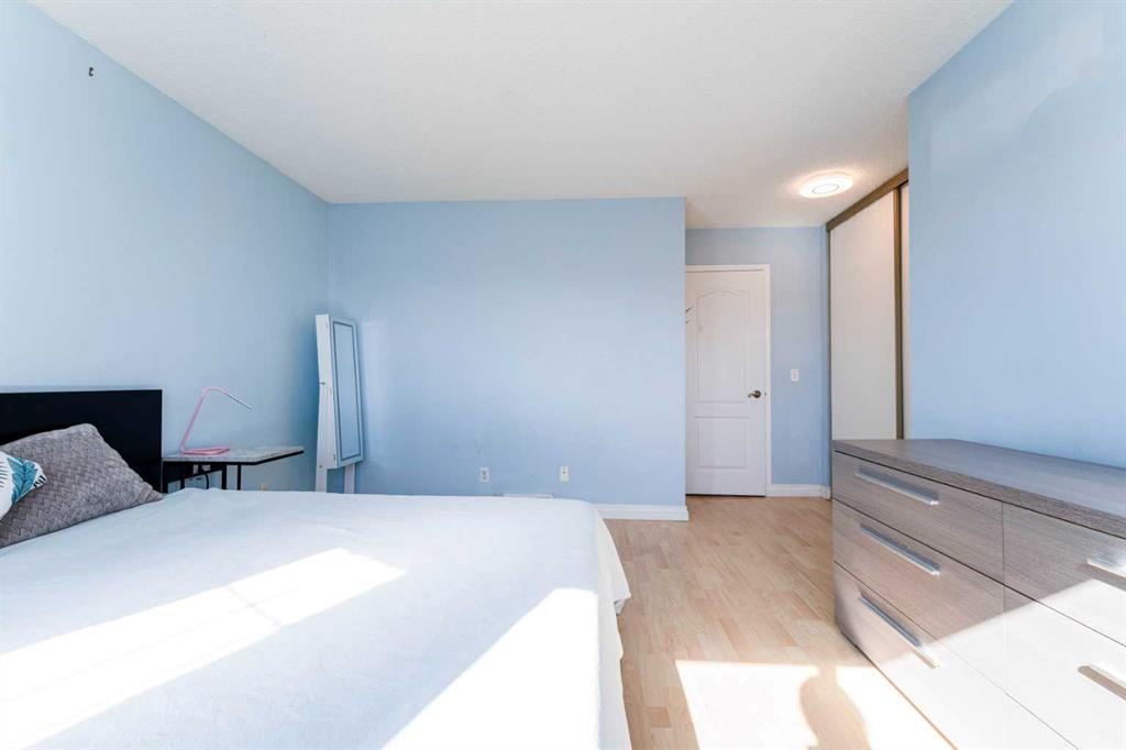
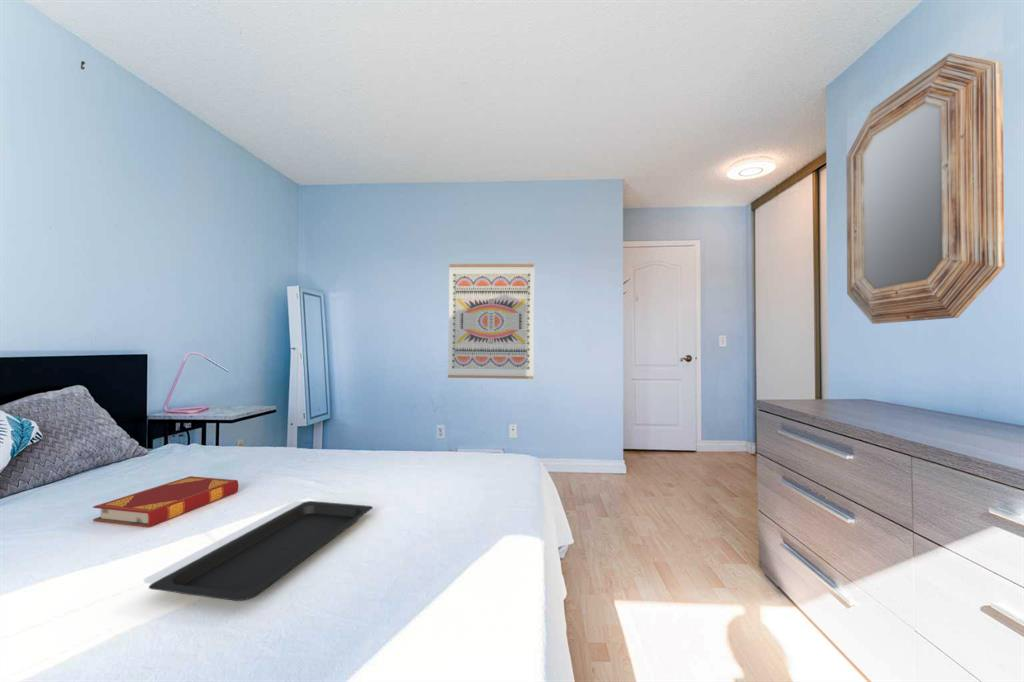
+ home mirror (904, 202)
+ wall art (491, 321)
+ serving tray (283, 543)
+ hardback book (172, 498)
